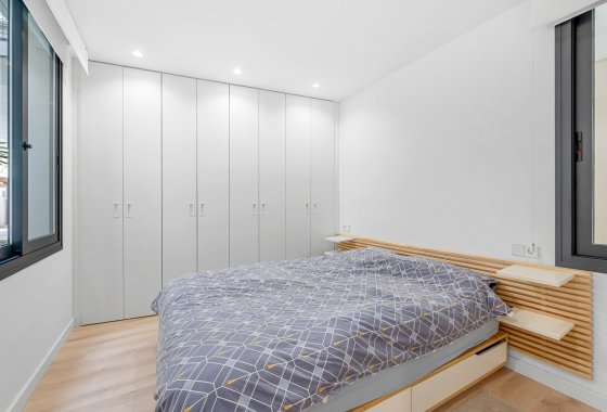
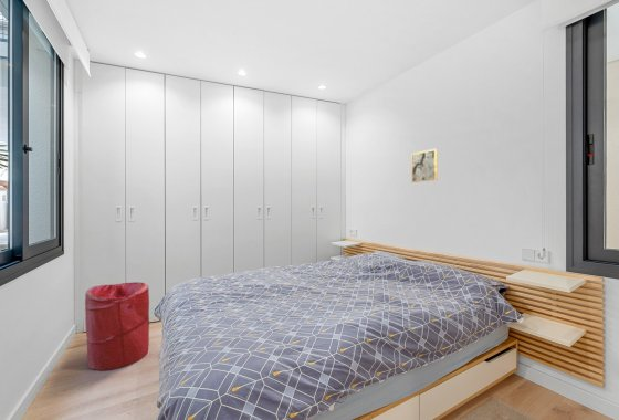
+ laundry hamper (118, 322)
+ wall art (423, 166)
